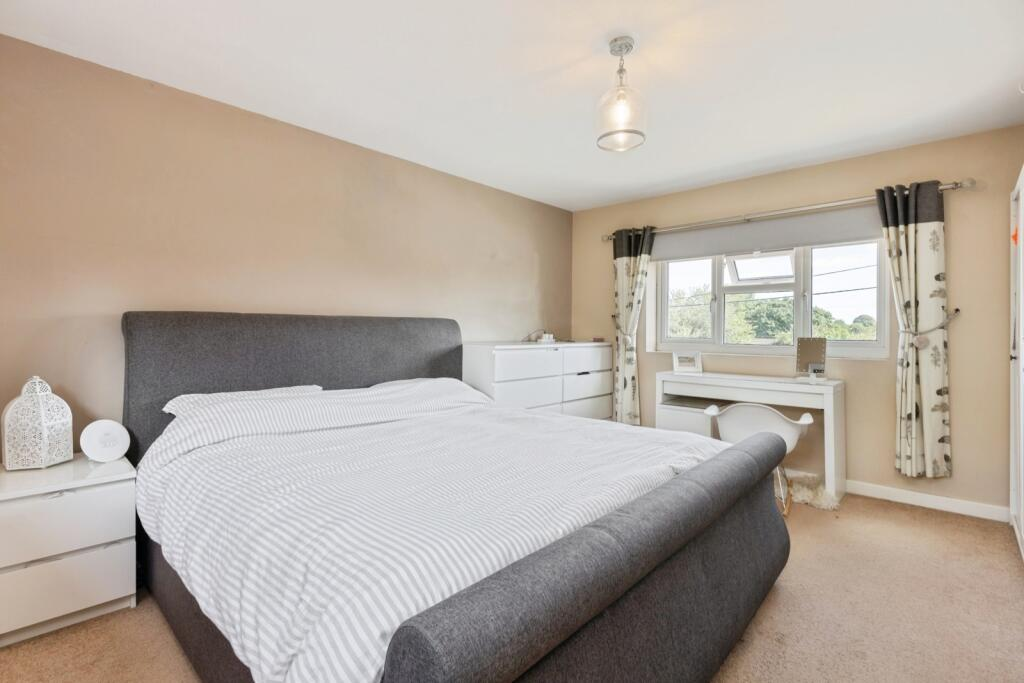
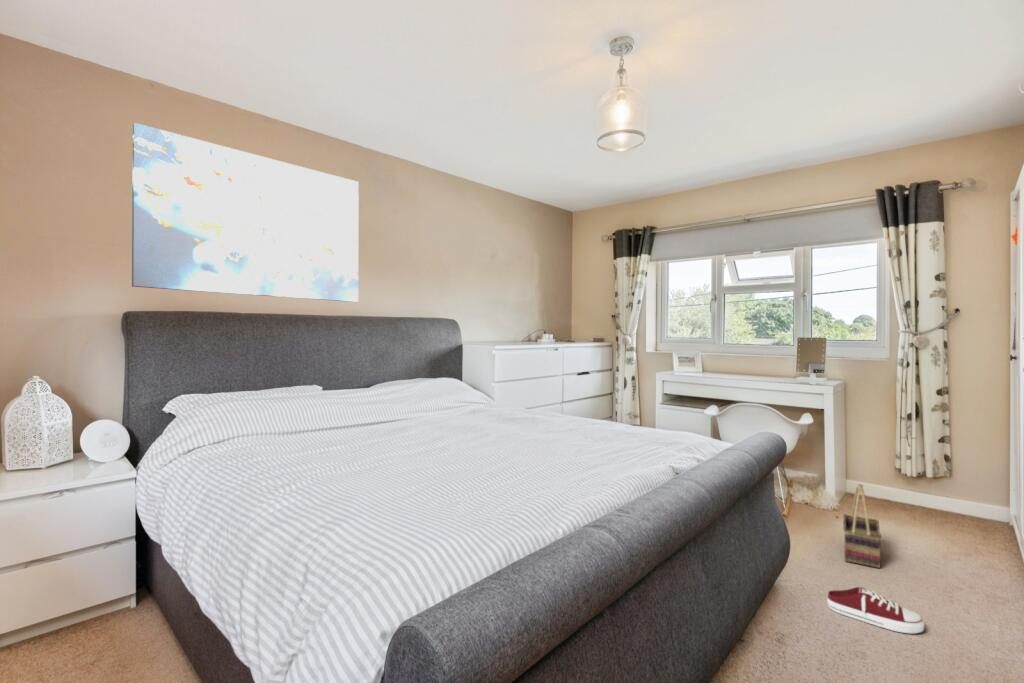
+ basket (861, 520)
+ wall art (262, 226)
+ shoe (873, 604)
